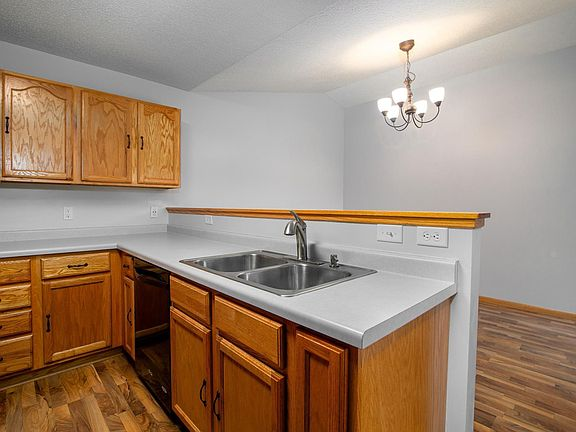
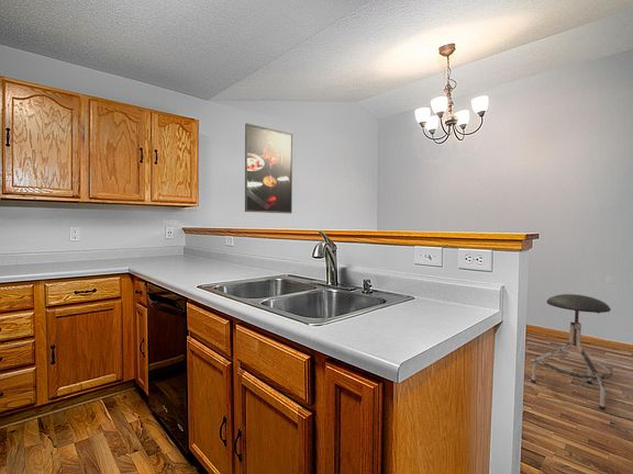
+ stool (577, 342)
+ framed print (269, 170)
